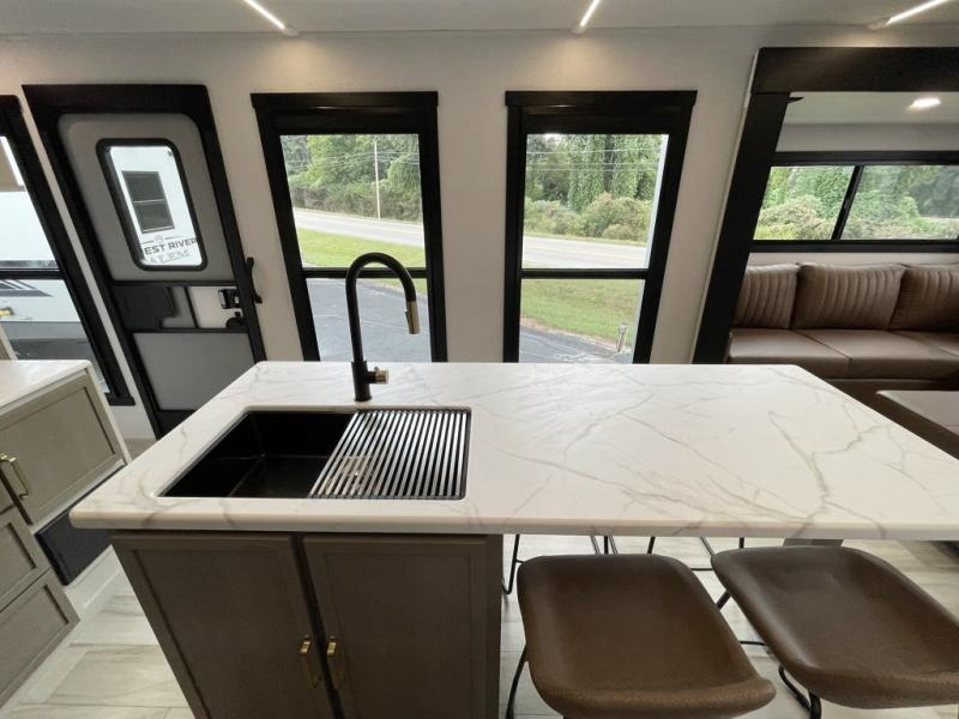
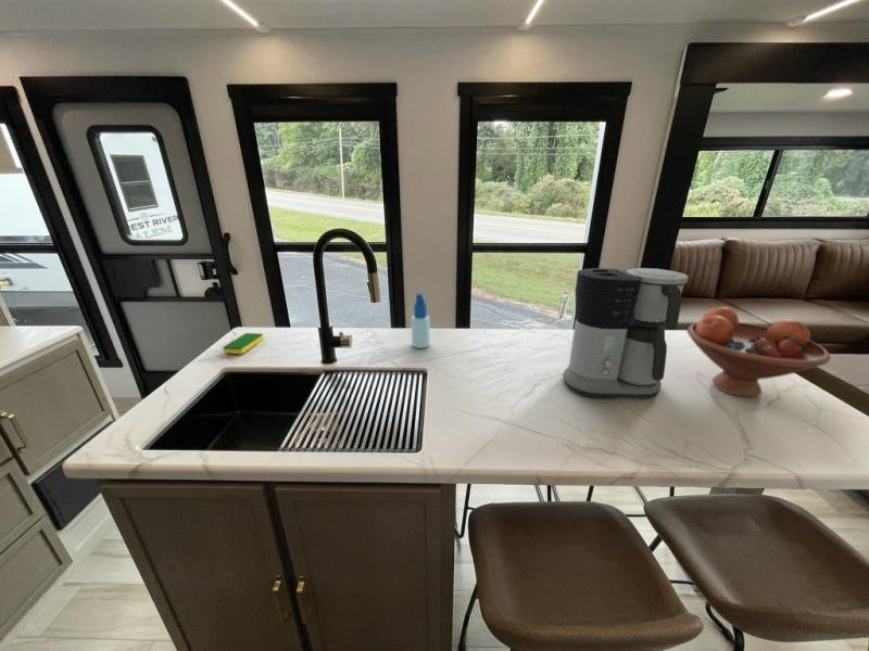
+ fruit bowl (746, 354)
+ spray bottle (420, 319)
+ coffee maker (622, 334)
+ dish sponge (243, 343)
